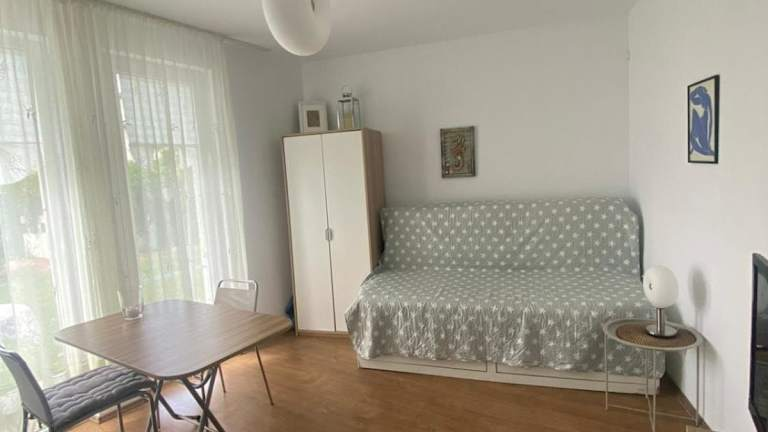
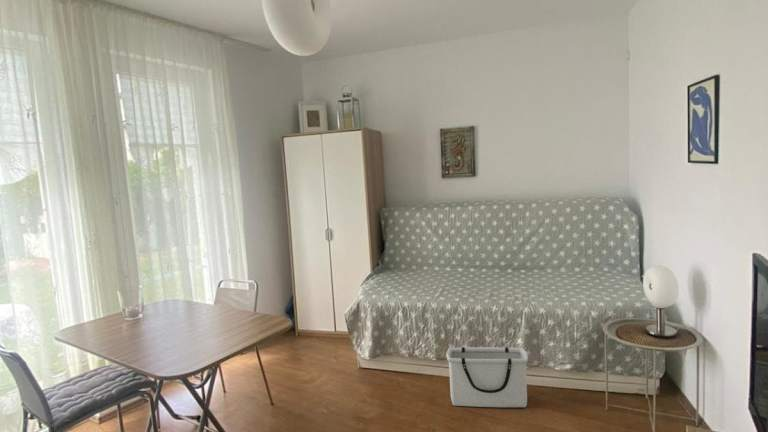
+ storage bin (487, 376)
